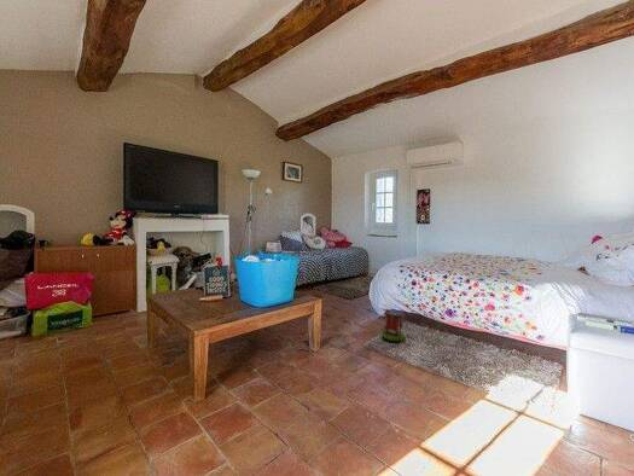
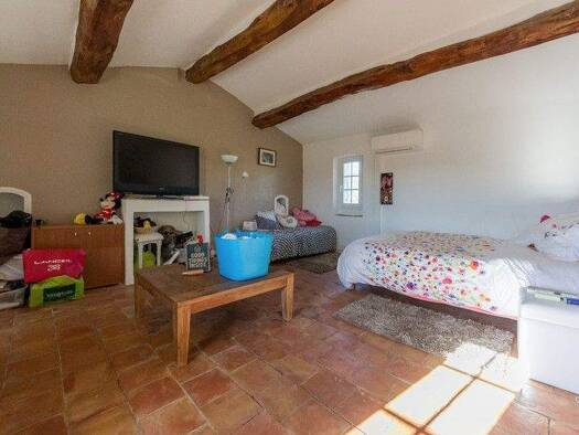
- toy house (392, 325)
